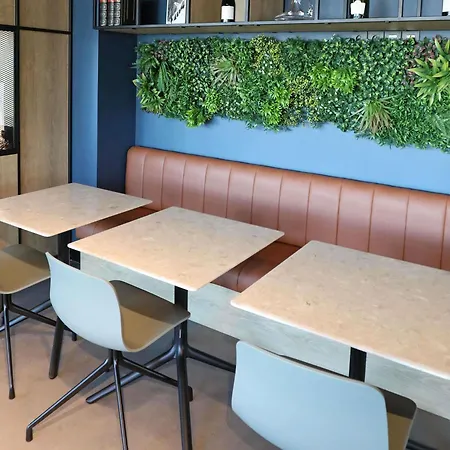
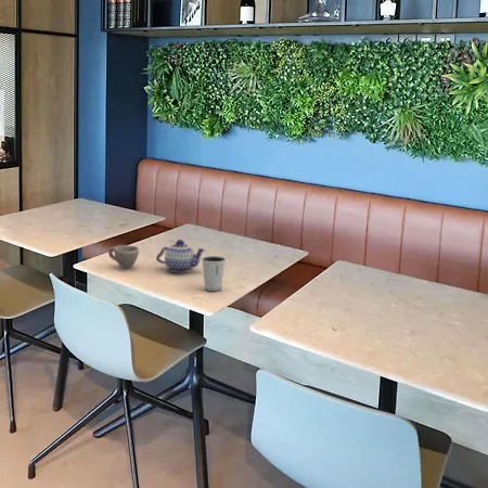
+ teapot (180, 255)
+ cup (123, 257)
+ dixie cup (213, 273)
